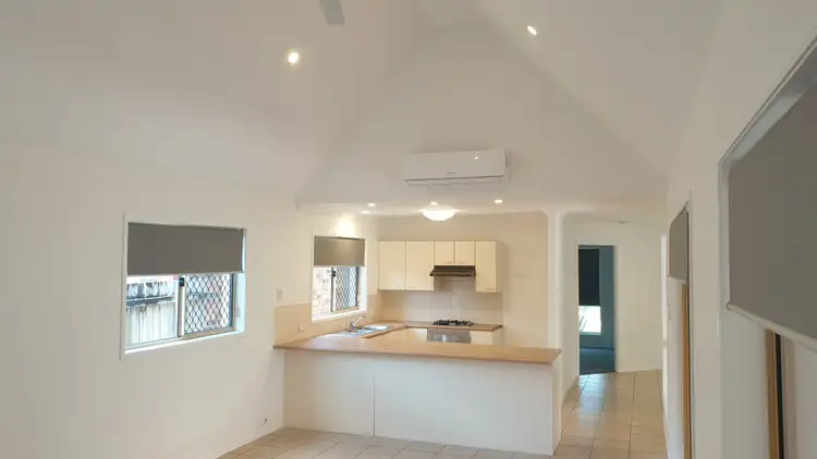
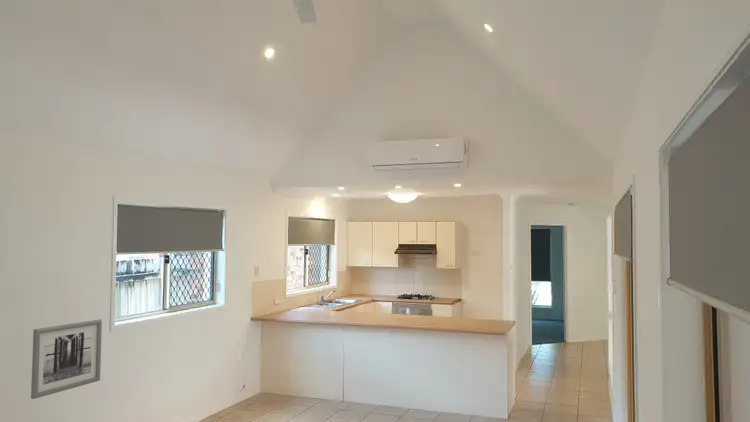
+ wall art (68, 356)
